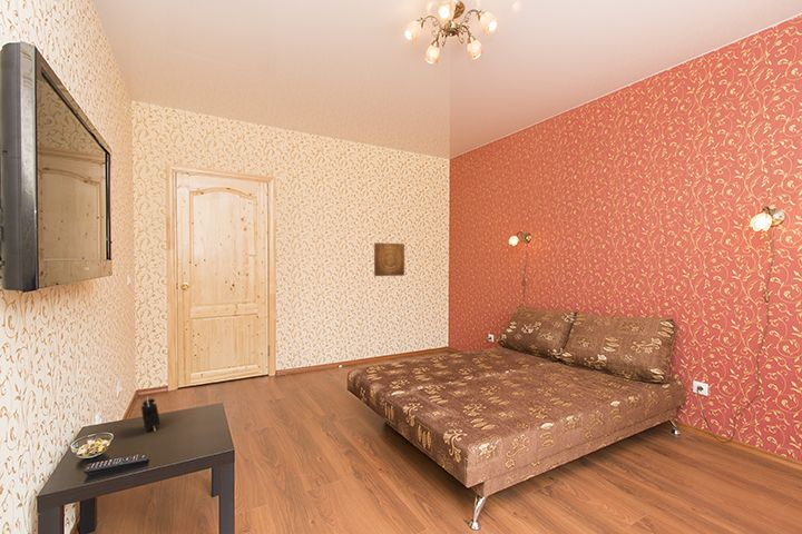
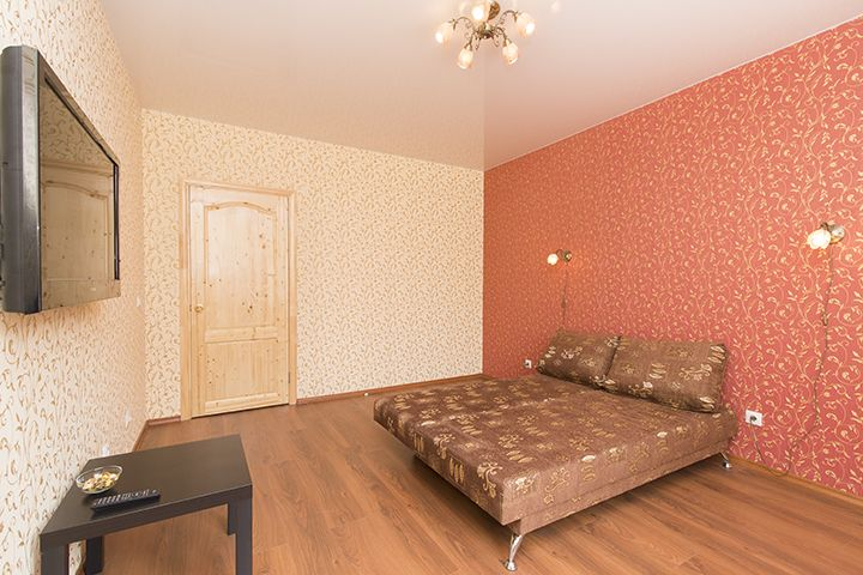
- wall art (389, 259)
- alarm clock (150, 412)
